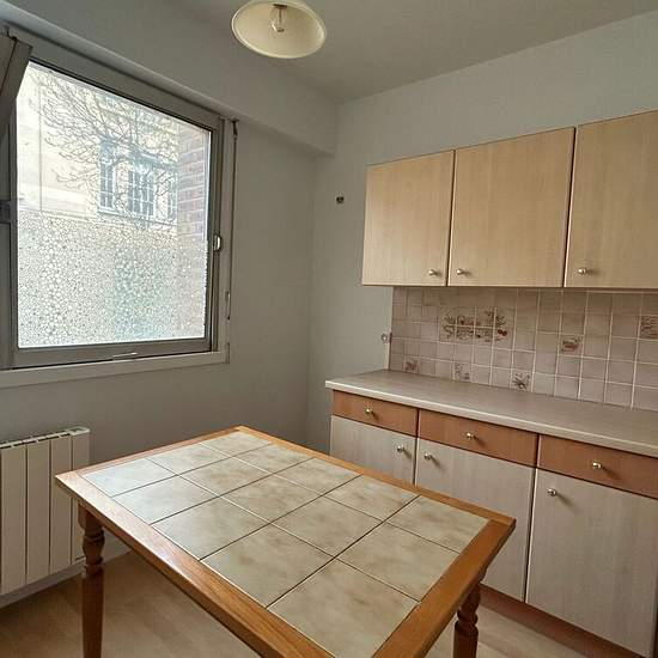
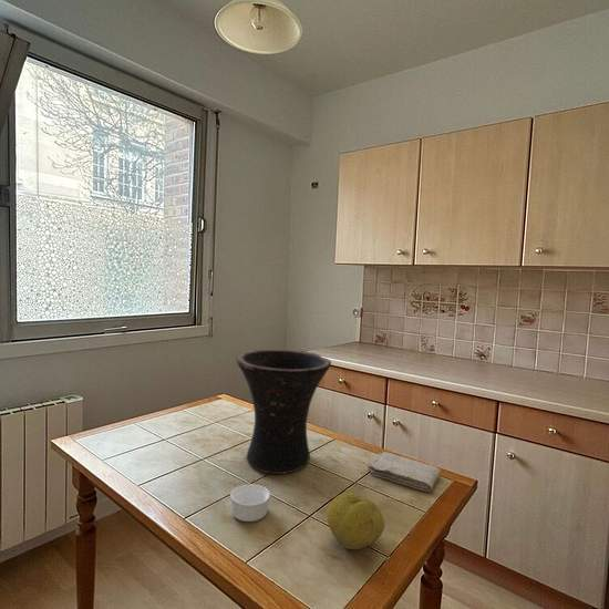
+ vase (281, 409)
+ fruit (354, 519)
+ washcloth (403, 469)
+ ramekin (249, 503)
